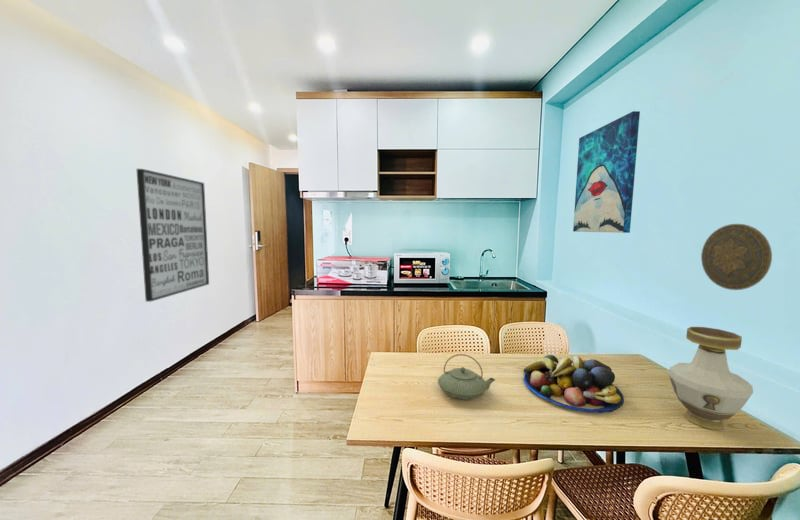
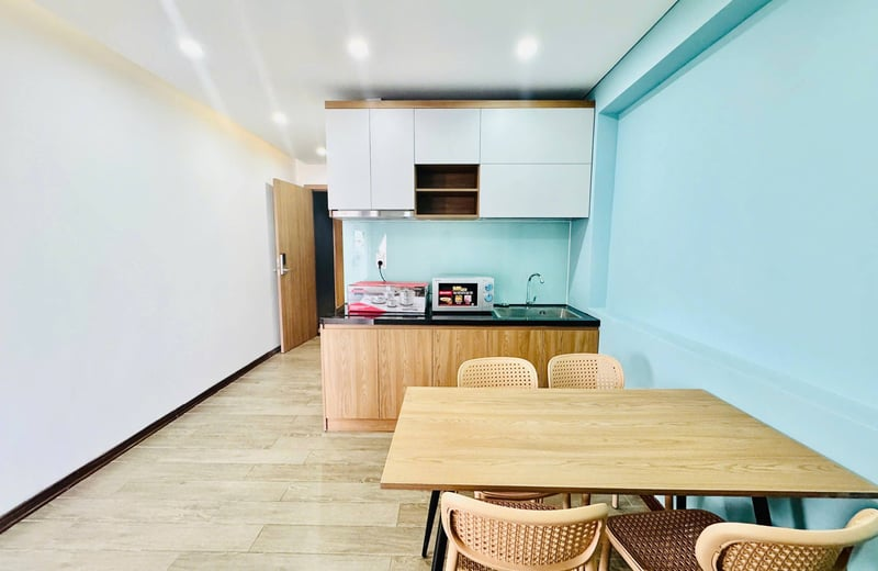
- wall art (178, 235)
- wall art (601, 180)
- teapot (466, 373)
- decorative plate (730, 256)
- fruit bowl (570, 372)
- vase (708, 377)
